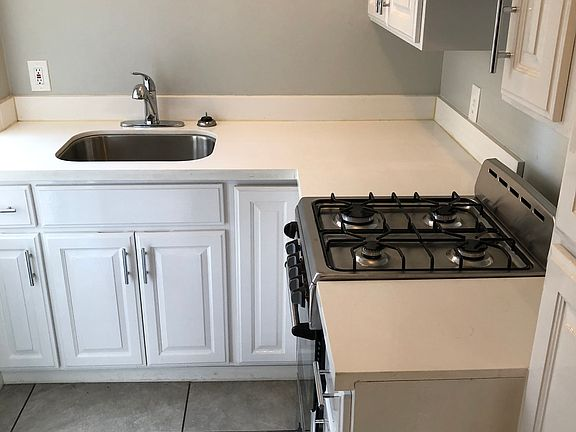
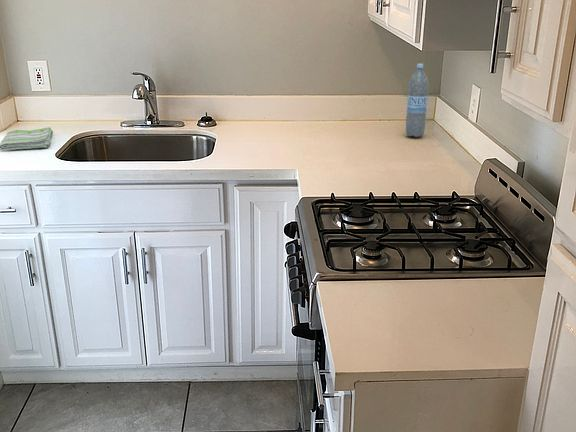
+ water bottle (417, 101)
+ dish towel (26, 137)
